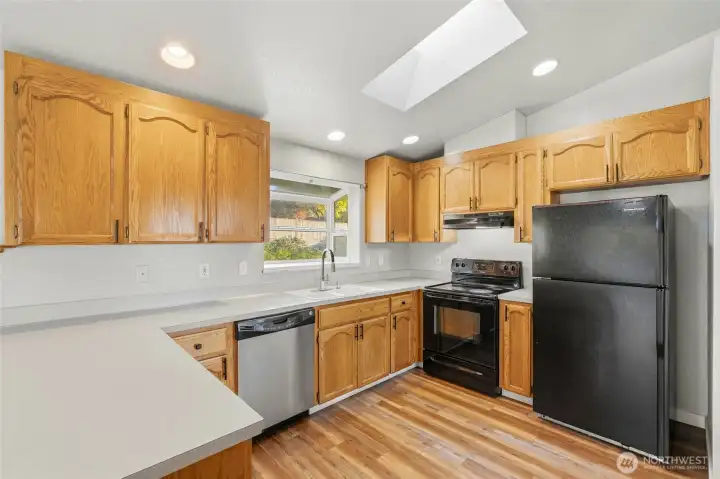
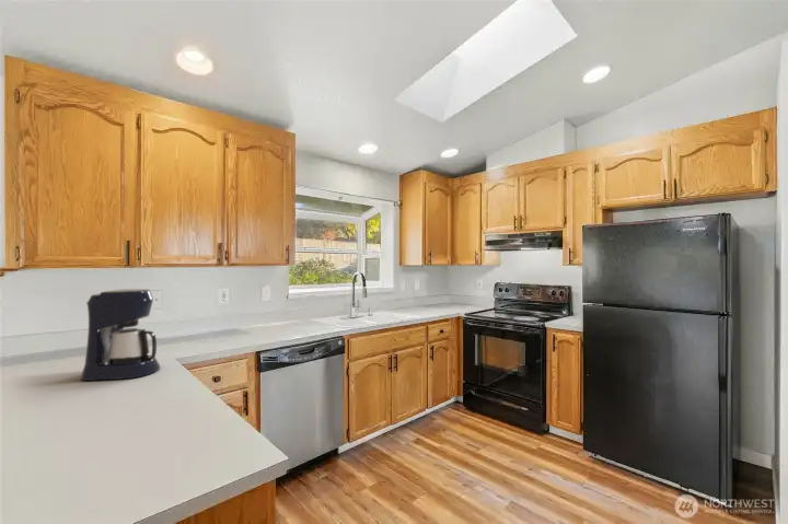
+ coffee maker (123, 330)
